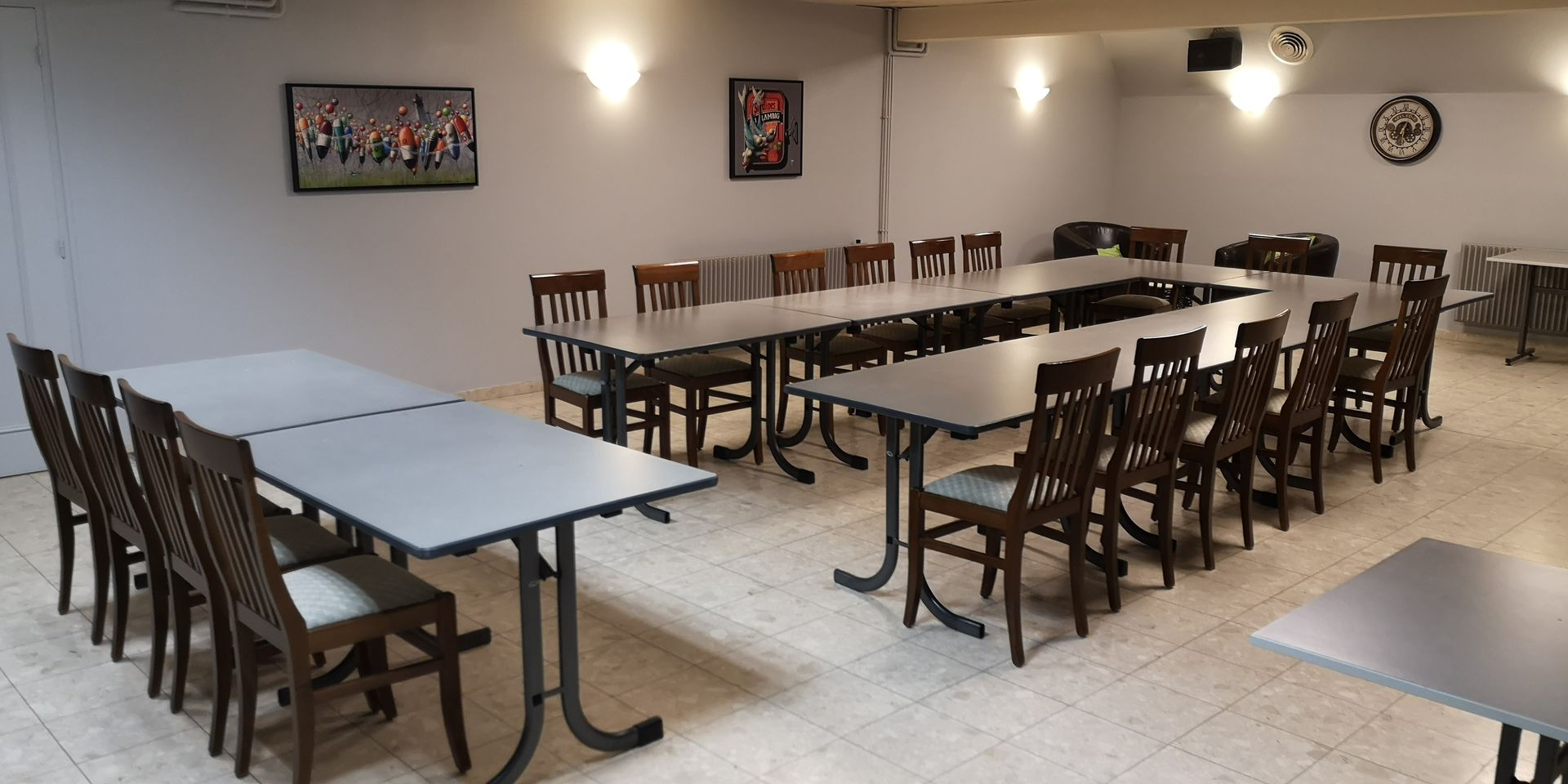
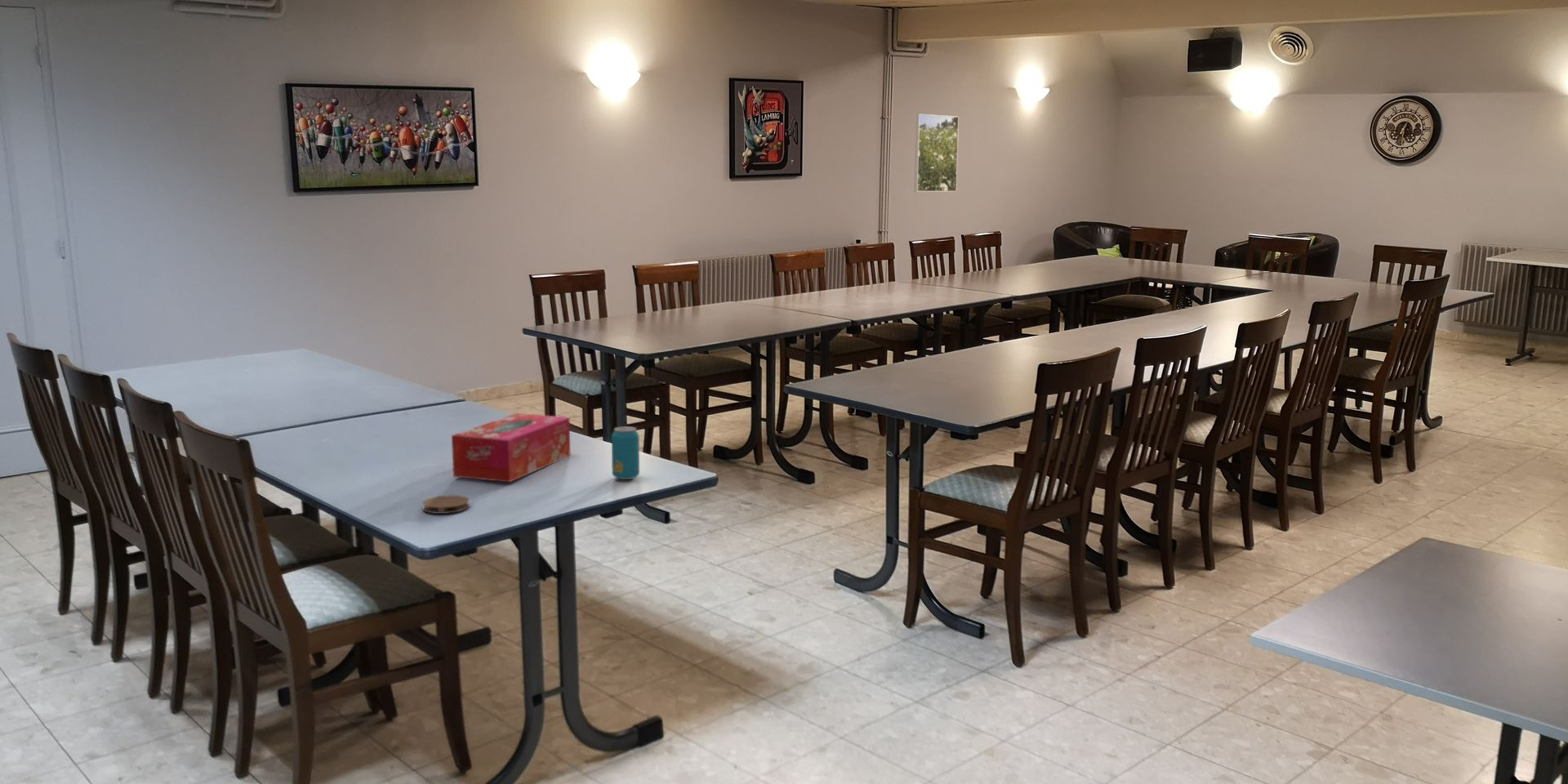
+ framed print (936, 154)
+ tissue box (513, 446)
+ beverage can (626, 452)
+ coaster (446, 504)
